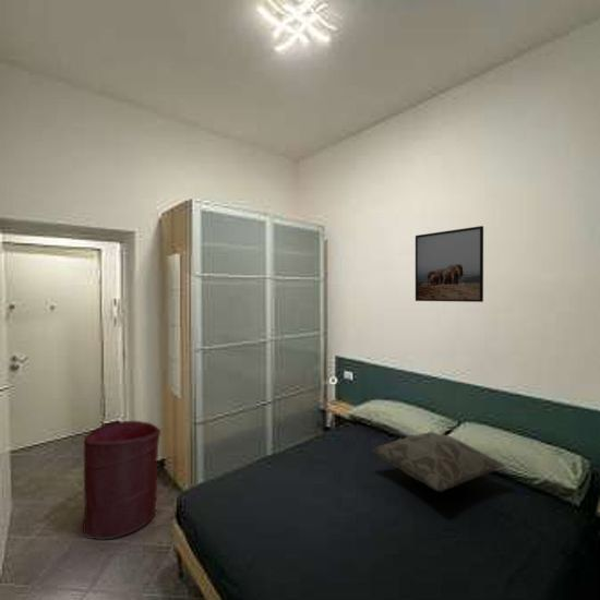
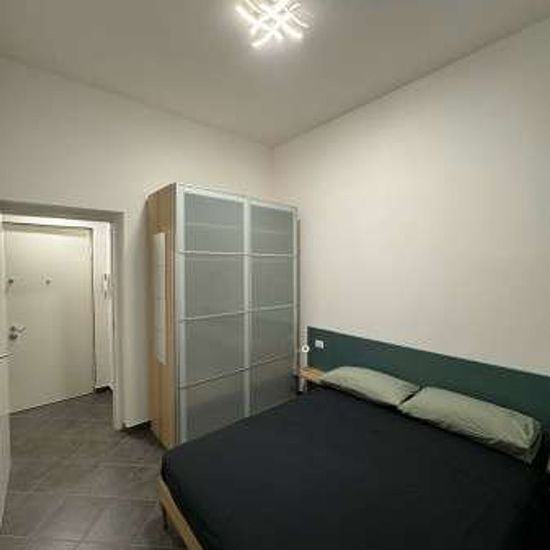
- laundry hamper (123, 472)
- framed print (446, 266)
- decorative pillow (434, 457)
